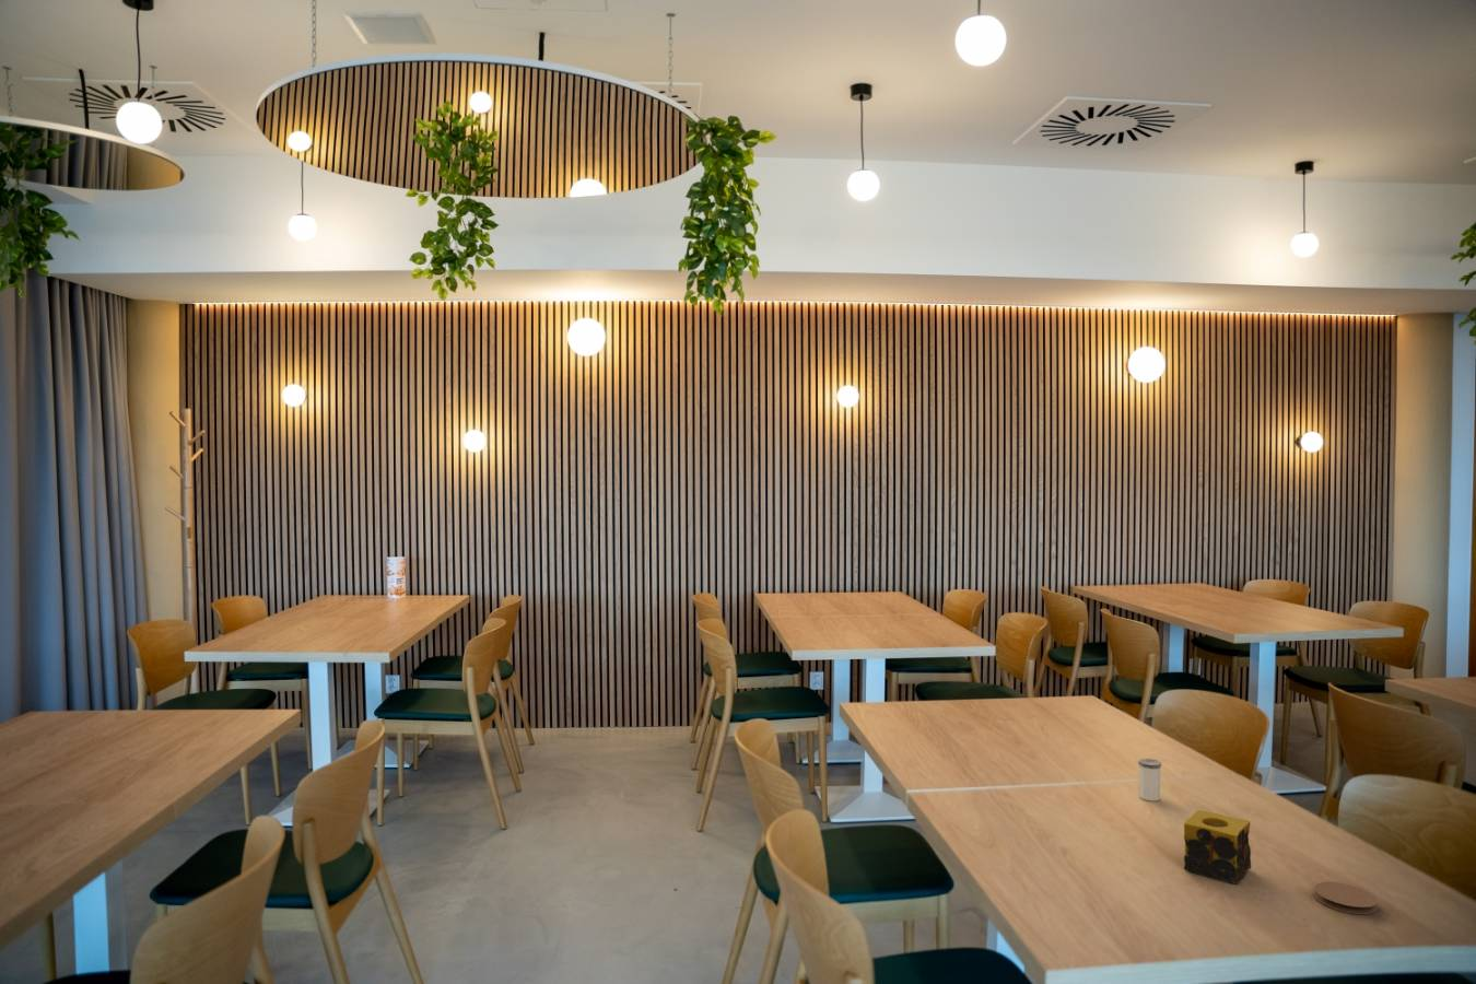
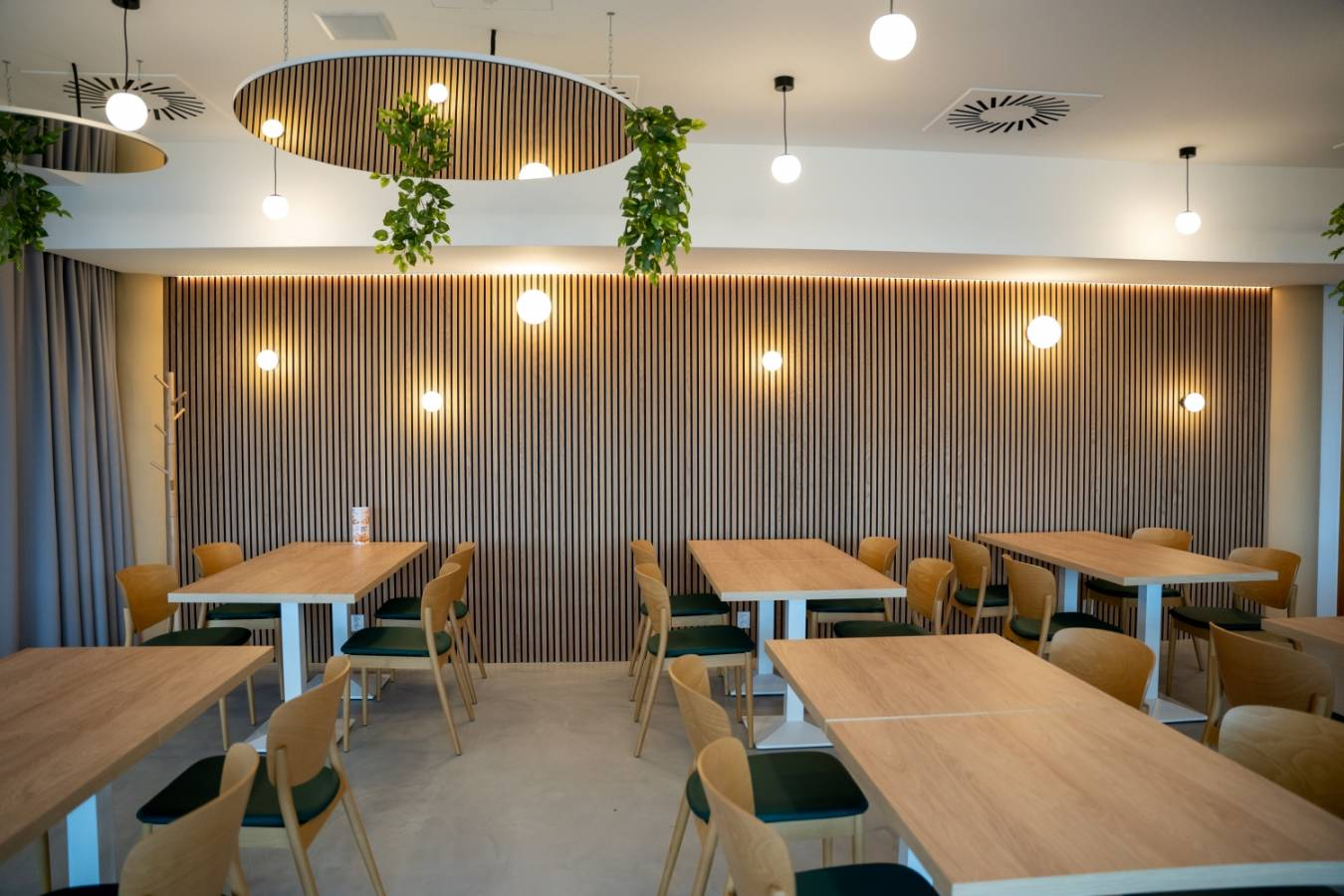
- salt shaker (1149, 780)
- coaster (1345, 896)
- candle (1217, 846)
